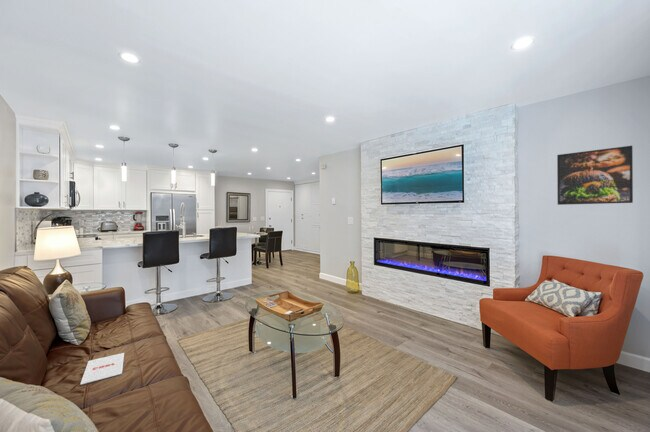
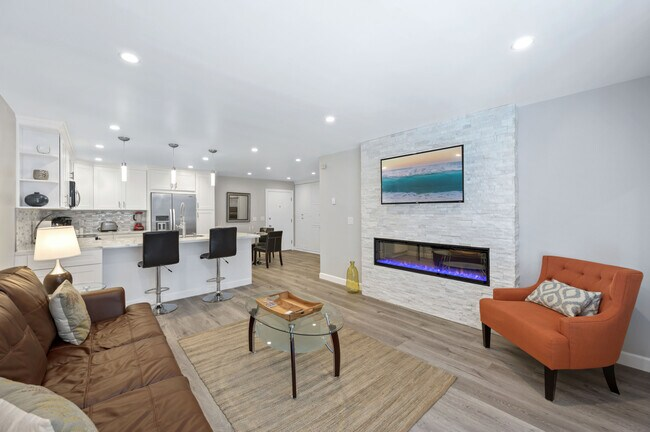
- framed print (592, 177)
- magazine (104, 367)
